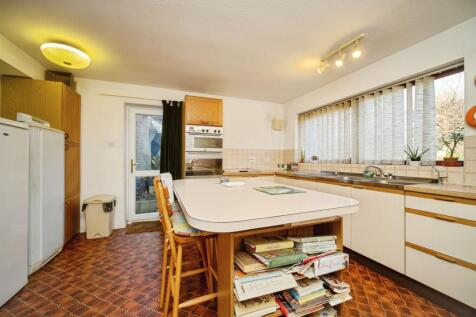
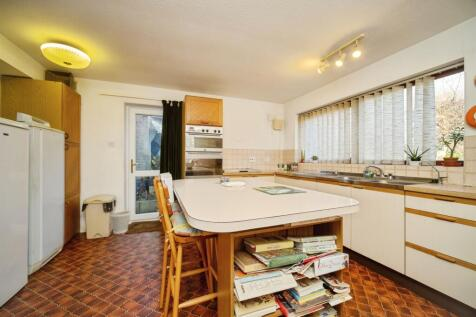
+ wastebasket (120, 221)
